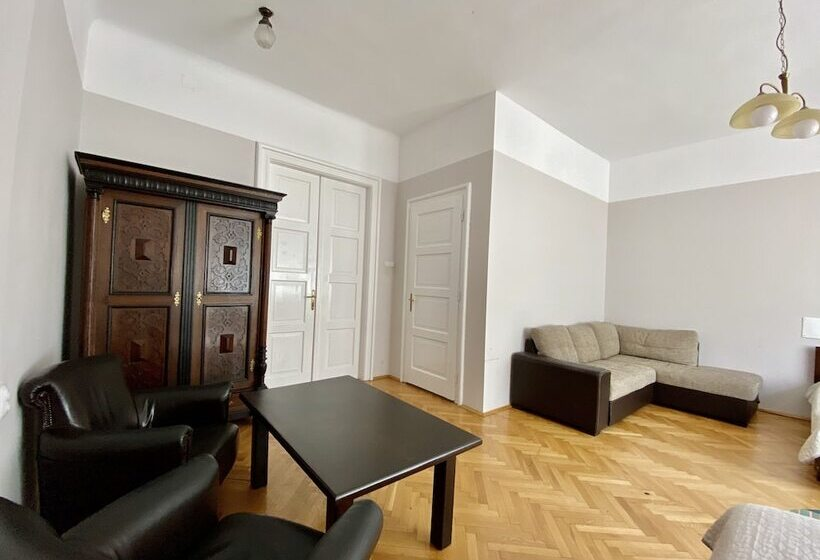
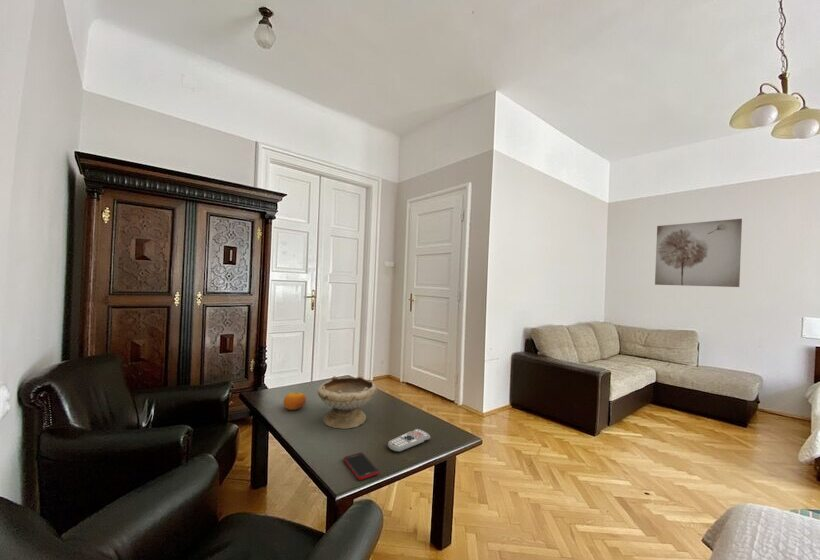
+ cell phone (360, 465)
+ bowl (347, 400)
+ remote control (408, 440)
+ wall art (695, 254)
+ fruit (294, 400)
